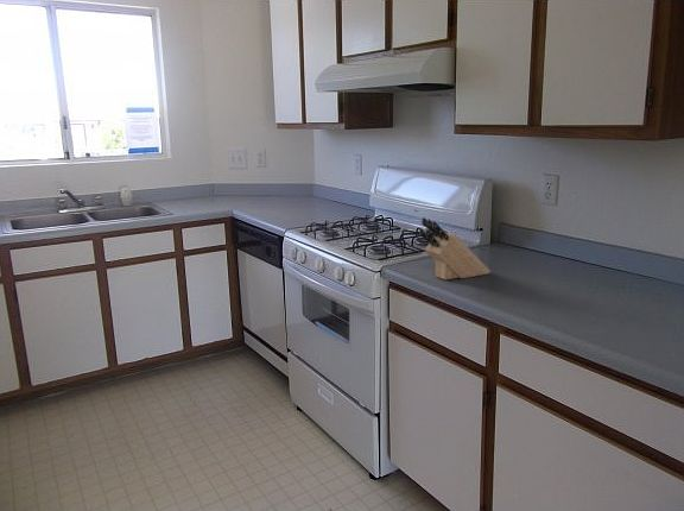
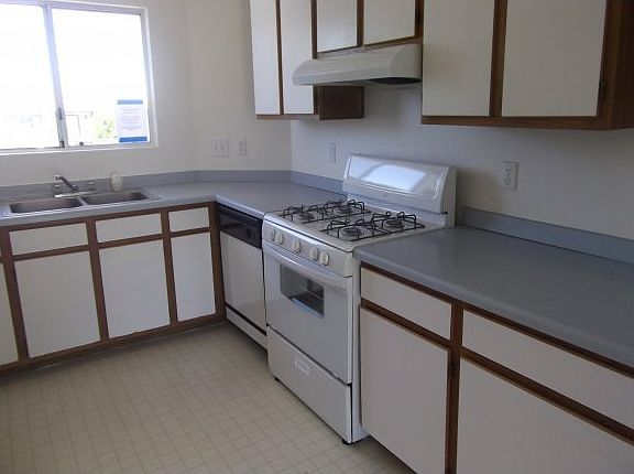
- knife block (454, 246)
